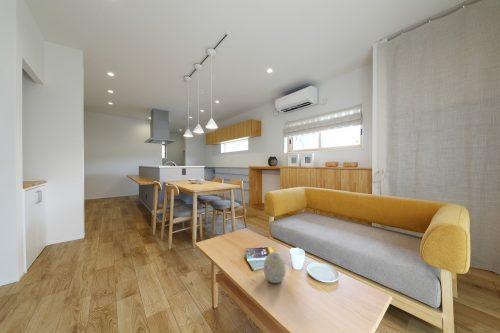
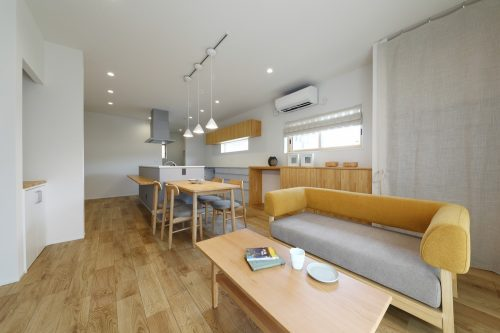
- decorative egg (274, 265)
